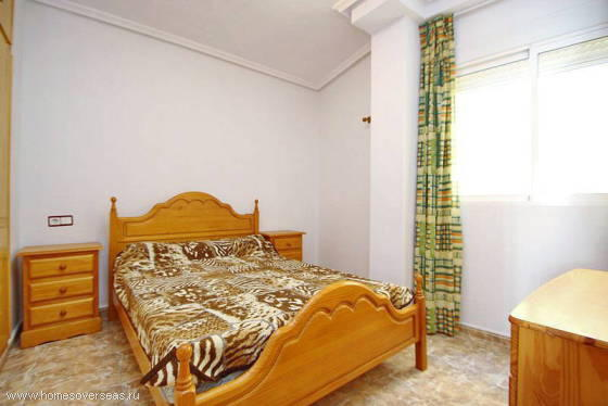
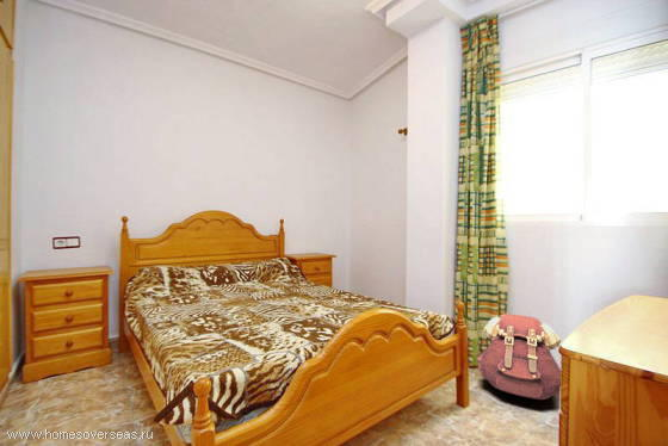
+ backpack (519, 355)
